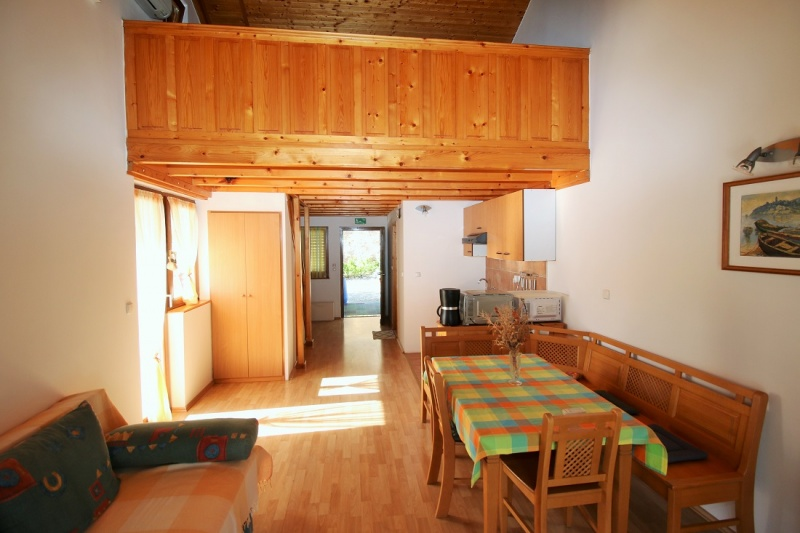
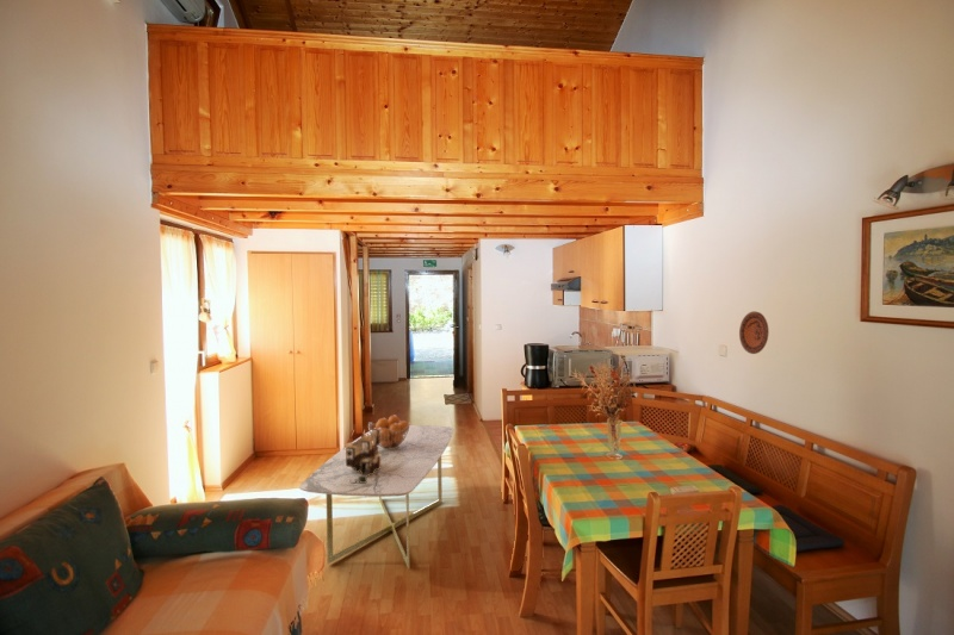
+ ruined building (361, 452)
+ coffee table (391, 490)
+ fruit basket (389, 431)
+ decorative plate (754, 332)
